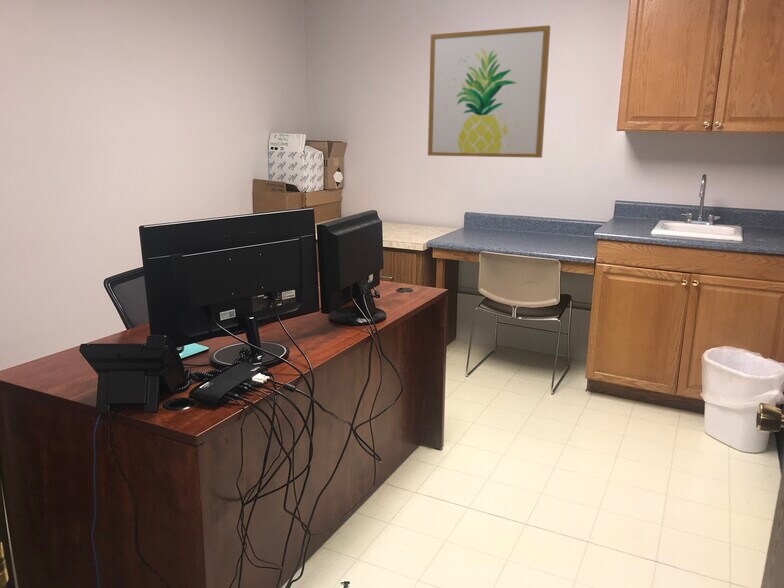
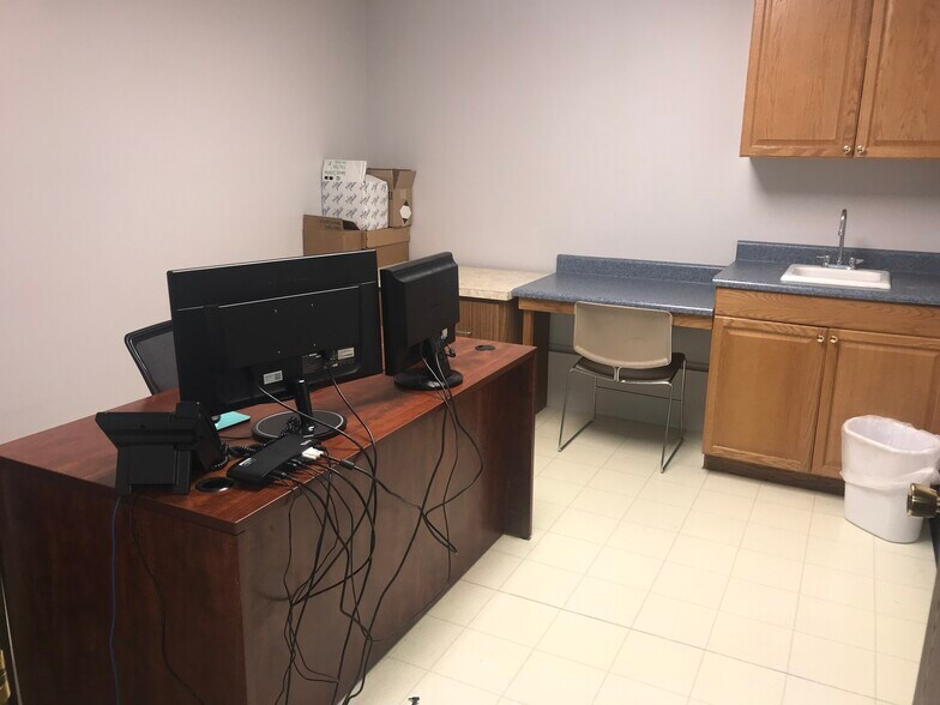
- wall art (485, 94)
